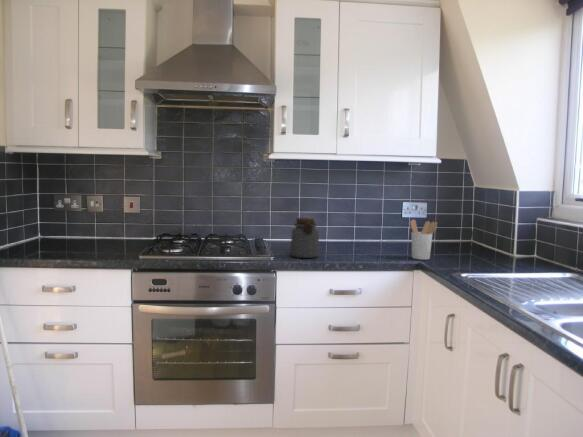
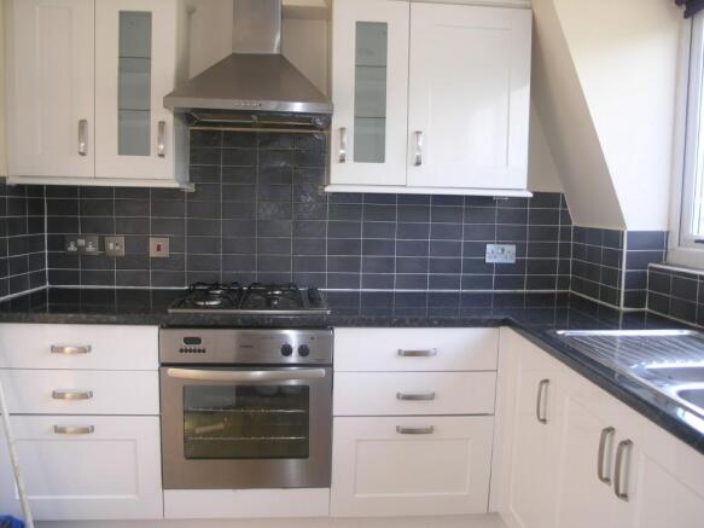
- utensil holder (424, 239)
- jar (305, 237)
